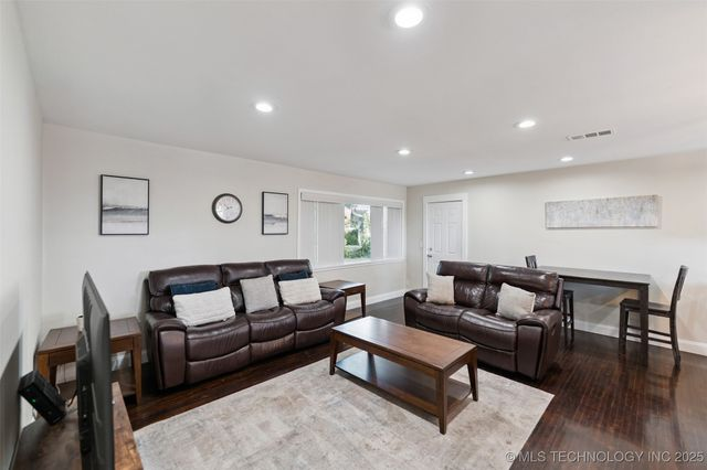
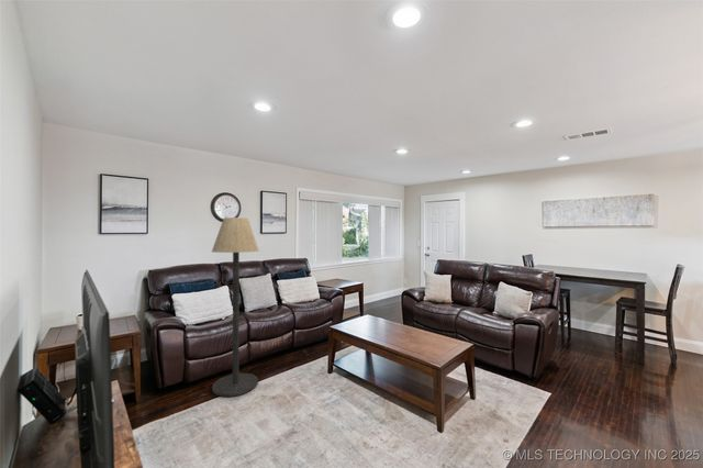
+ floor lamp (235, 301)
